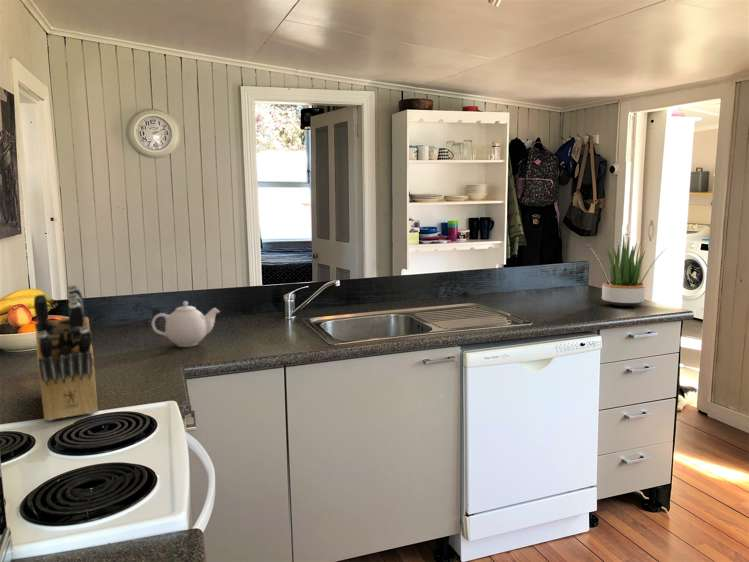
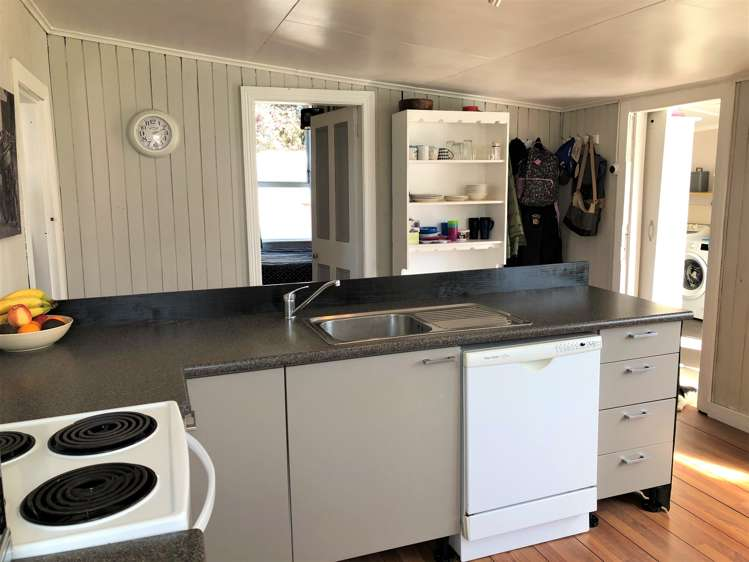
- knife block (64, 344)
- teapot (186, 322)
- potted plant (624, 270)
